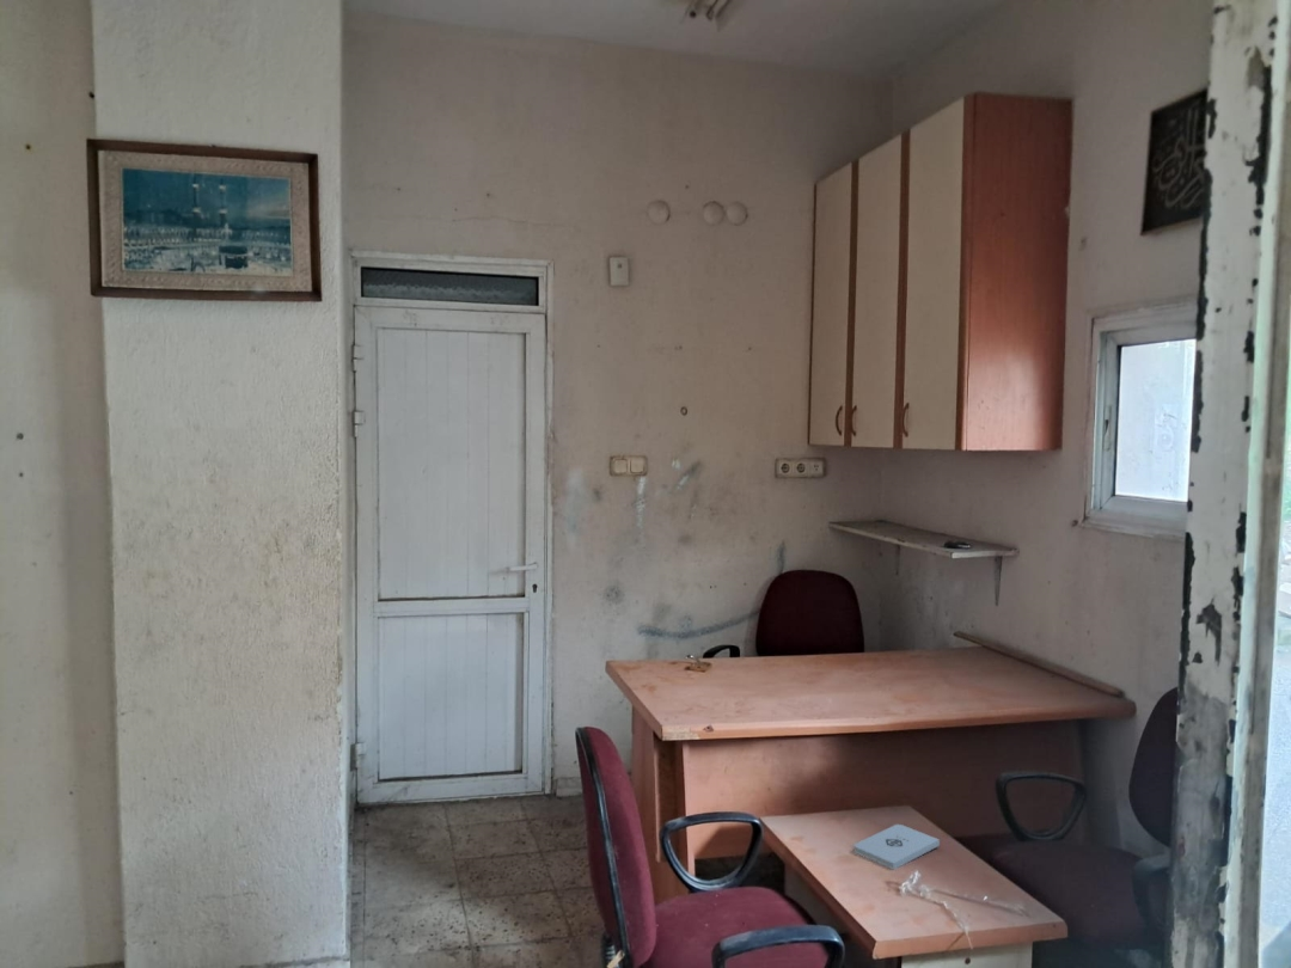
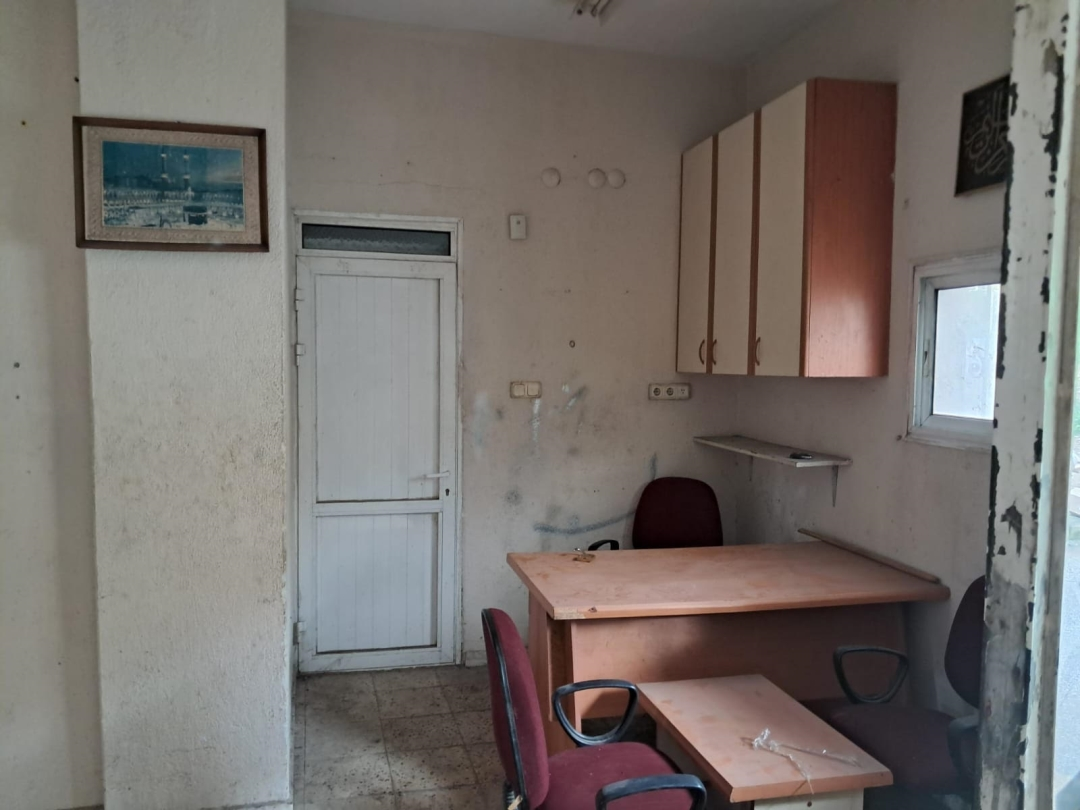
- notepad (895, 845)
